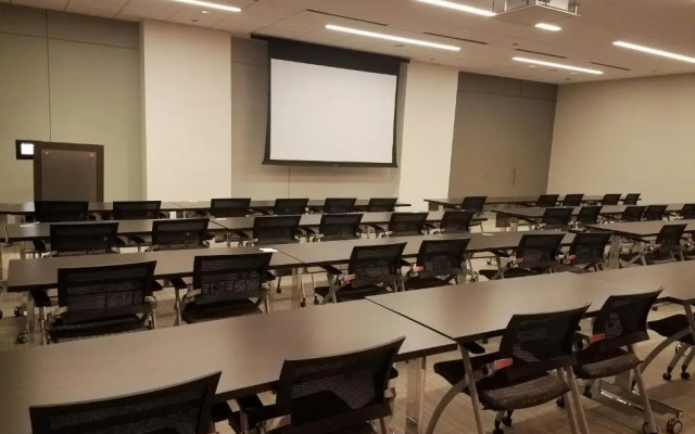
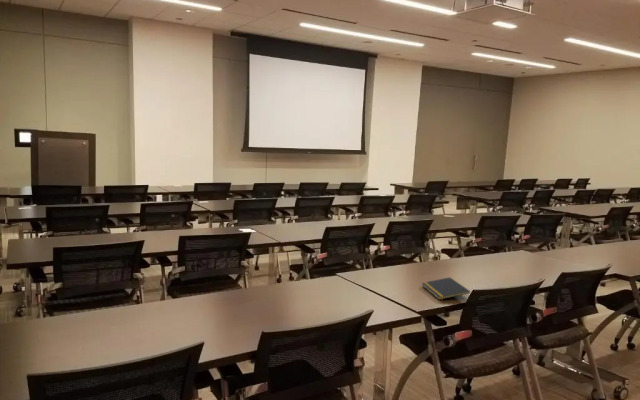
+ notepad (444, 287)
